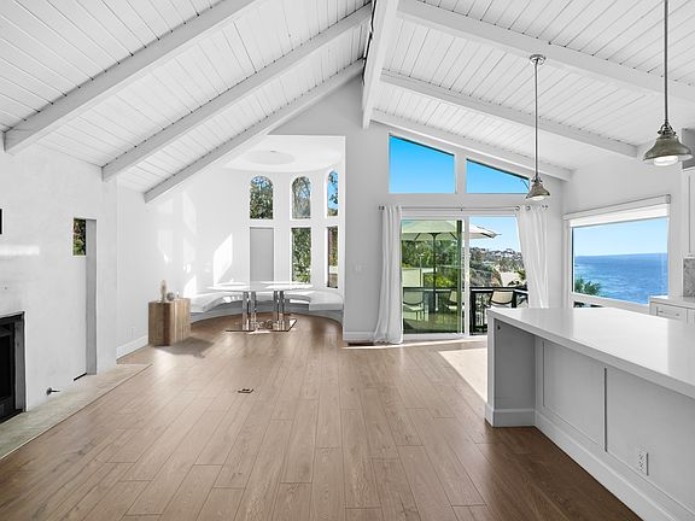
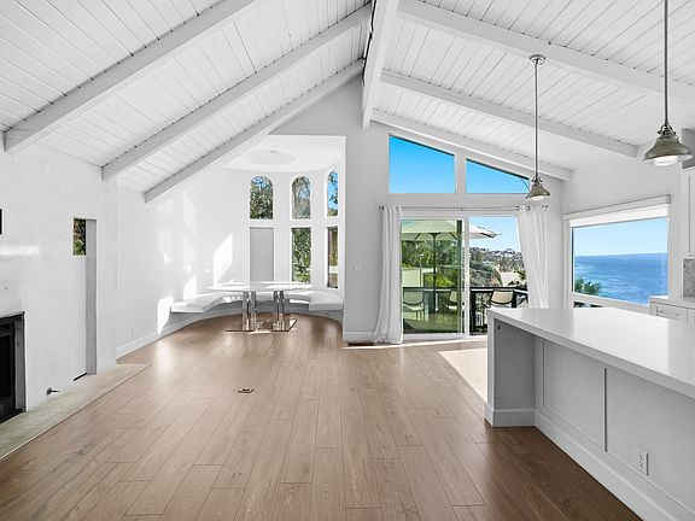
- cabinet (170, 310)
